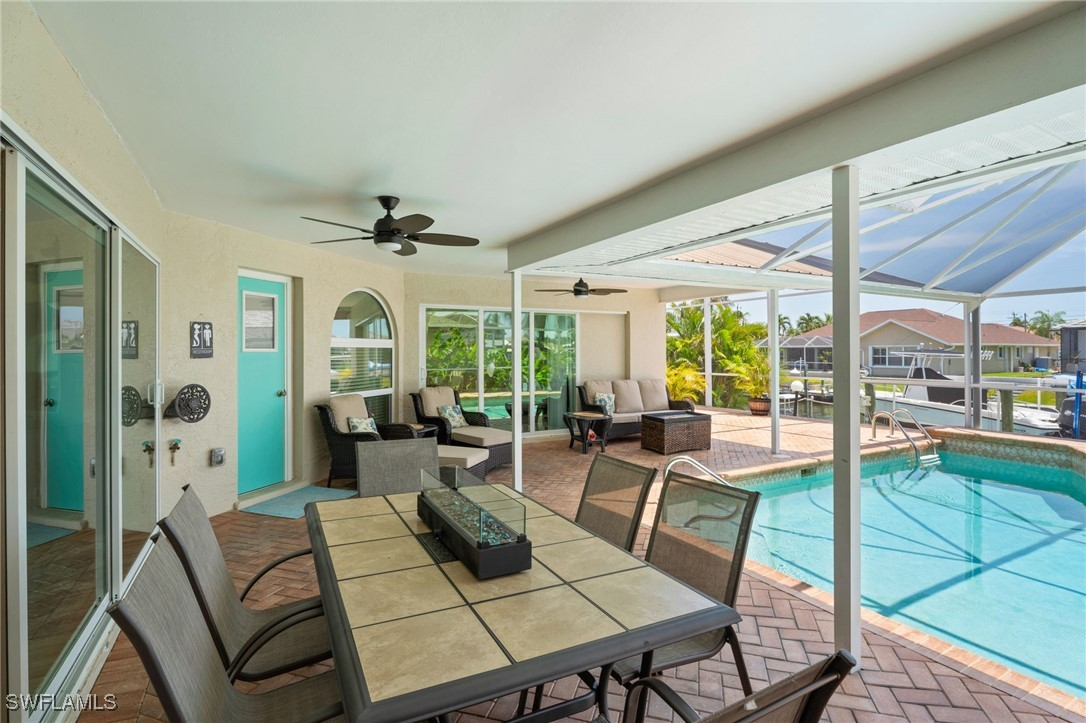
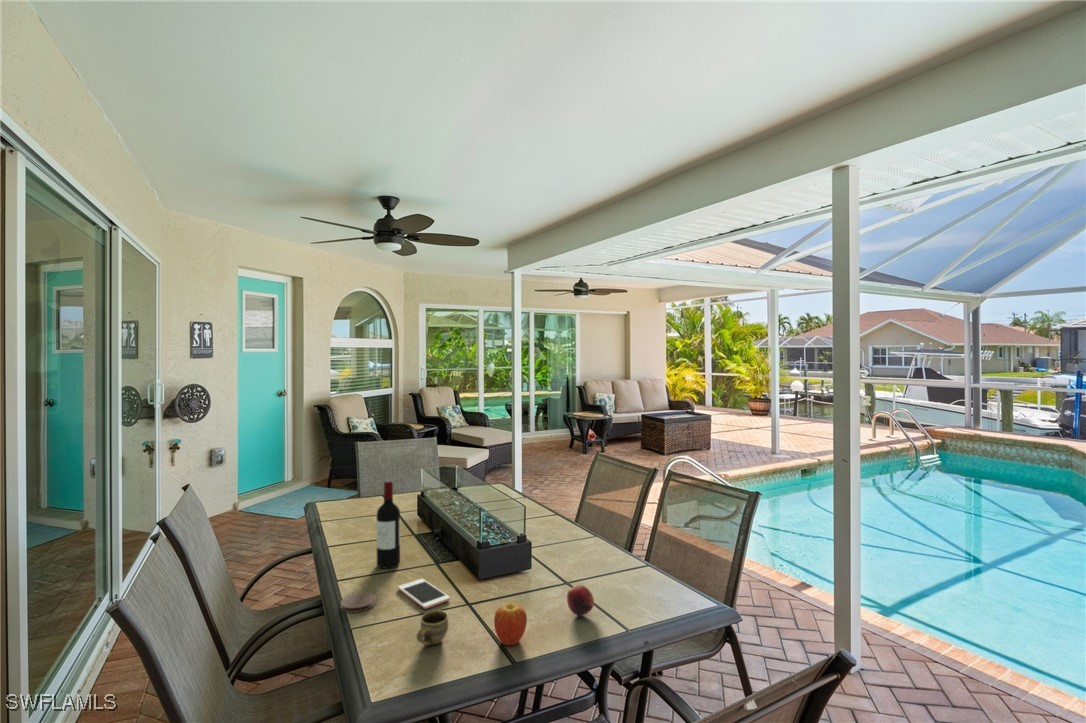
+ fruit (510, 622)
+ fruit (580, 600)
+ cup (430, 631)
+ wine bottle (388, 523)
+ cell phone (423, 593)
+ coaster (358, 602)
